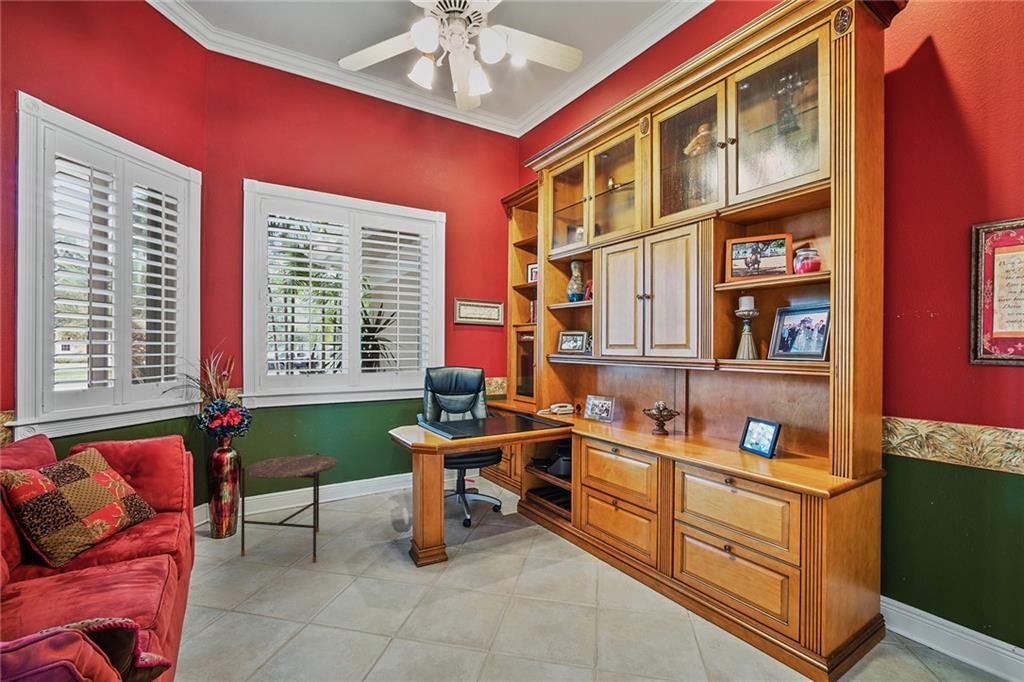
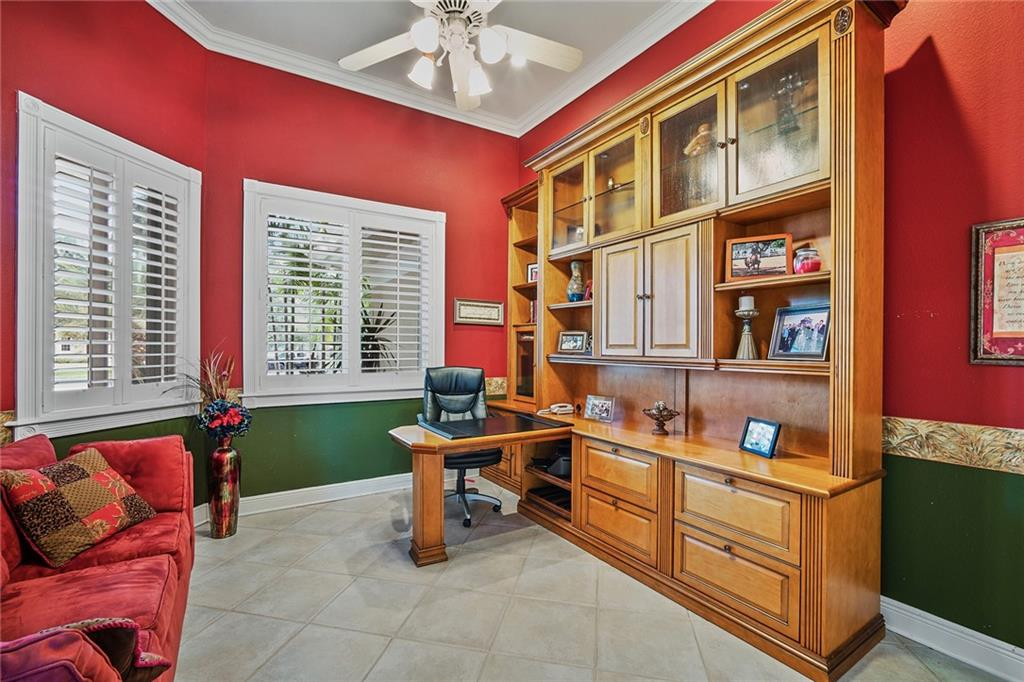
- side table (296, 512)
